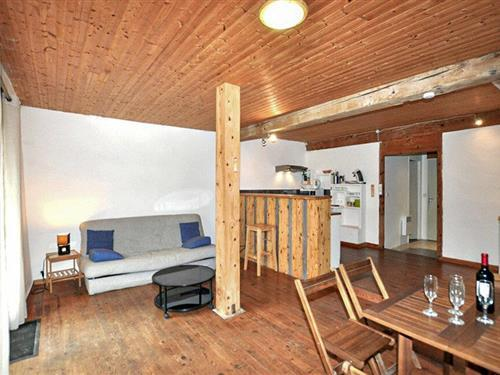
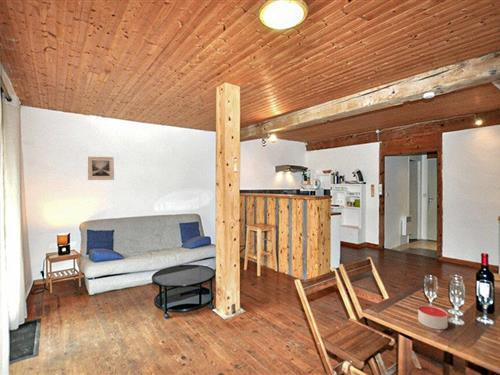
+ candle (432, 316)
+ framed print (100, 168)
